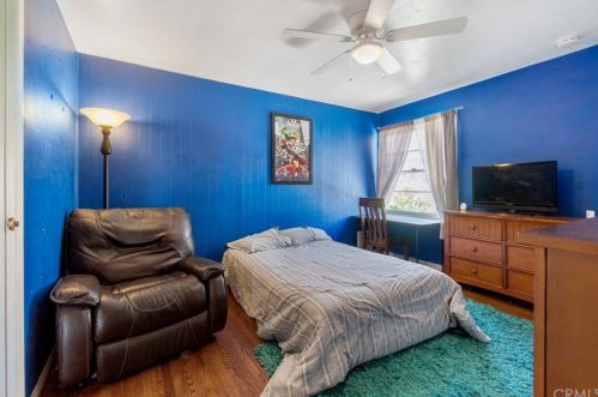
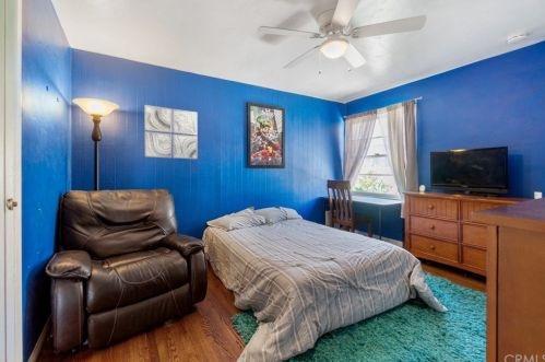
+ wall art (173, 132)
